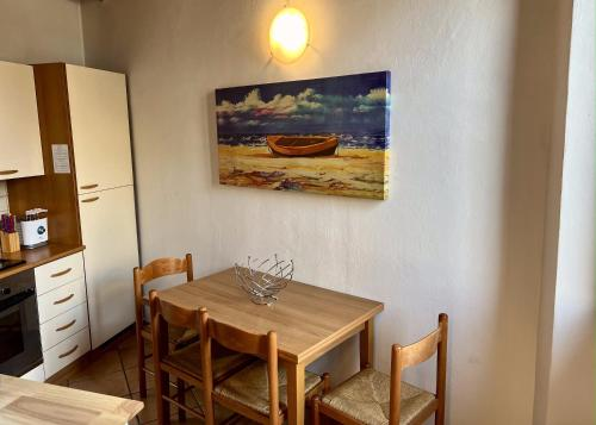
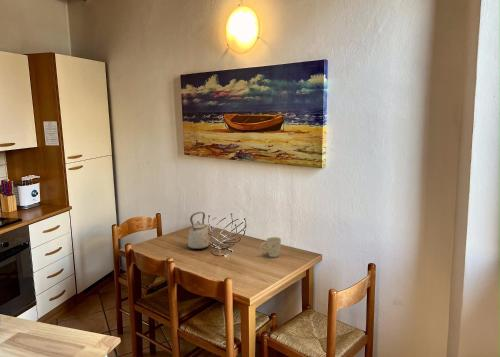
+ mug (270, 247)
+ kettle (200, 229)
